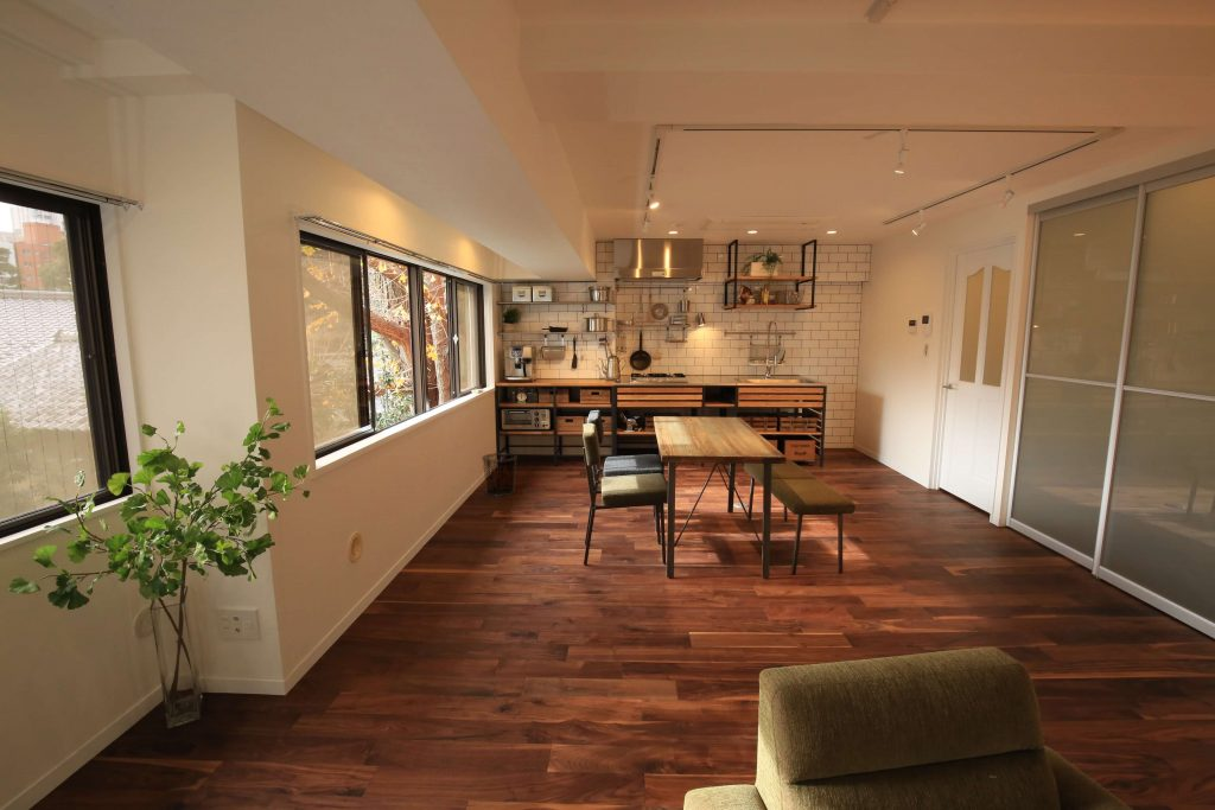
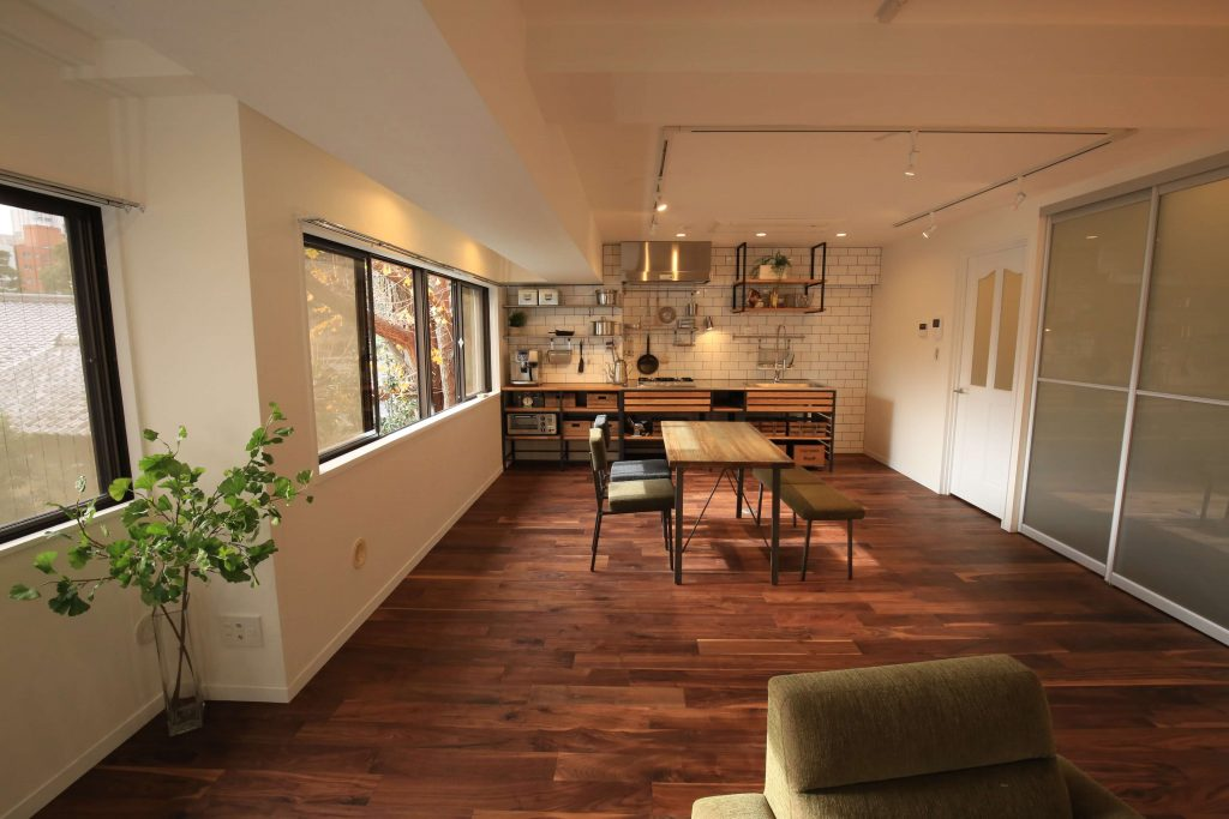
- waste bin (500, 474)
